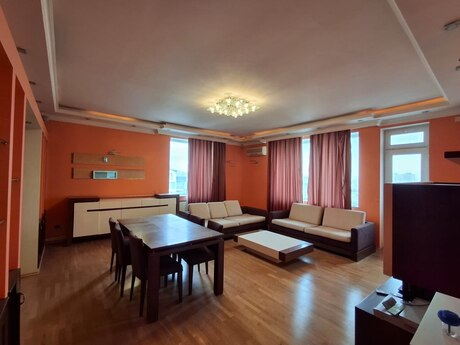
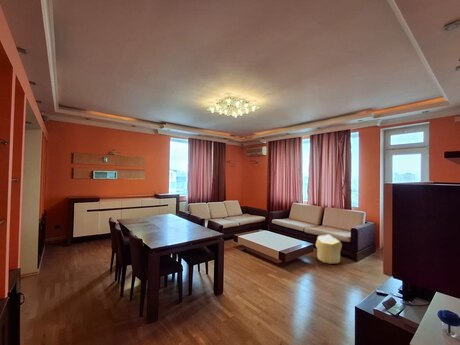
+ pouf (328, 247)
